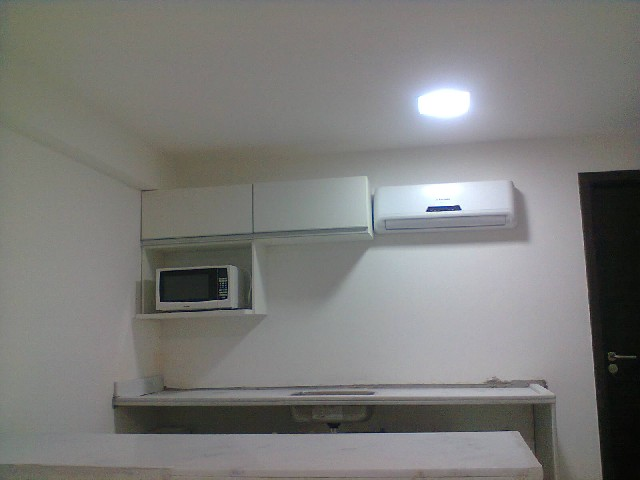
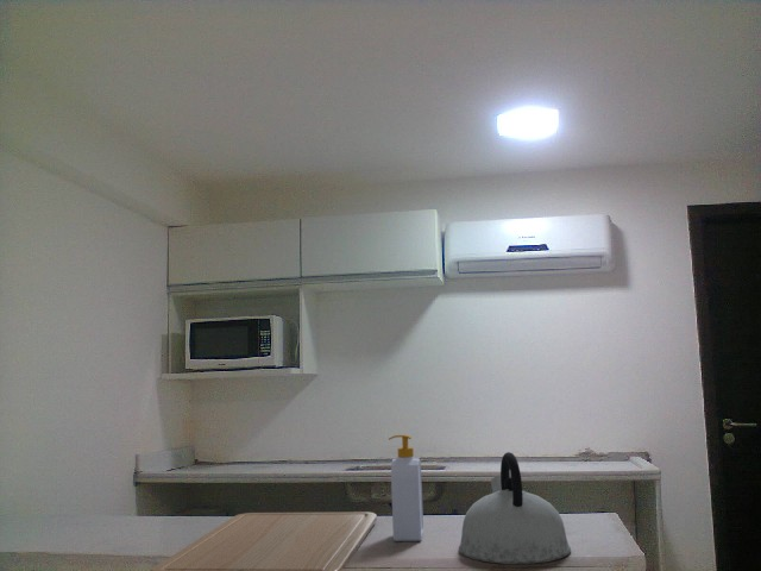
+ chopping board (278, 540)
+ kettle (510, 500)
+ soap bottle (404, 485)
